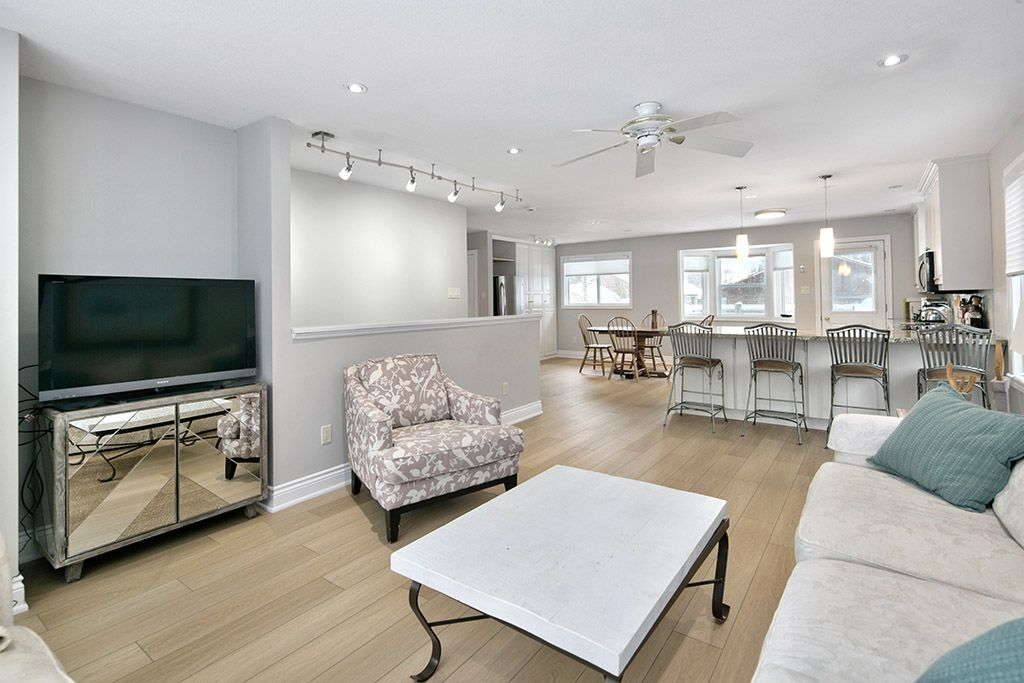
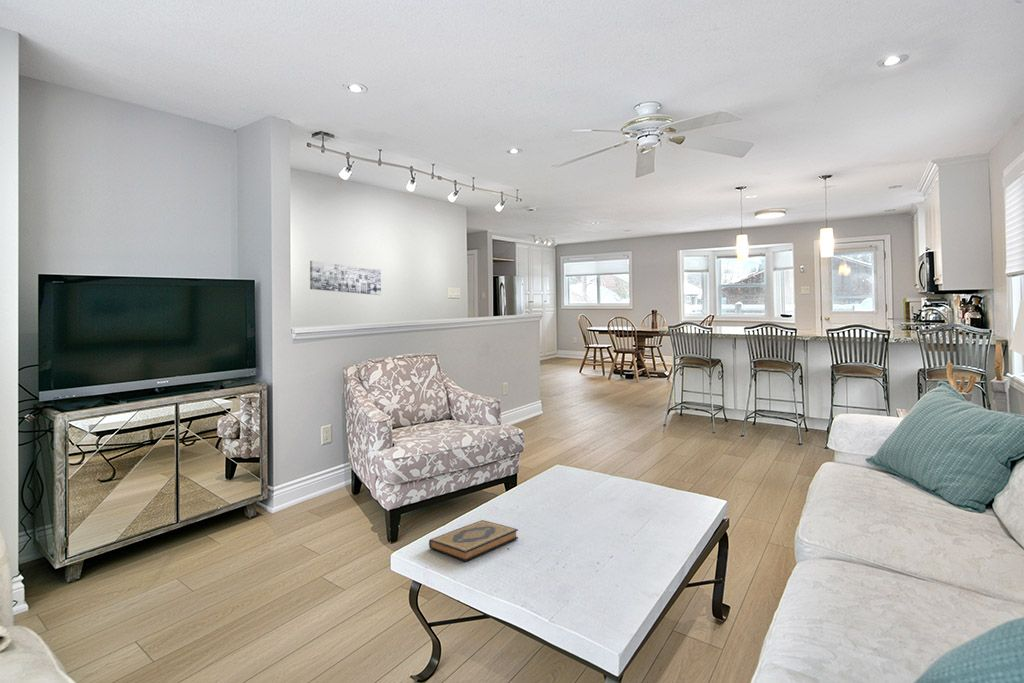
+ wall art (347, 278)
+ hardback book (474, 538)
